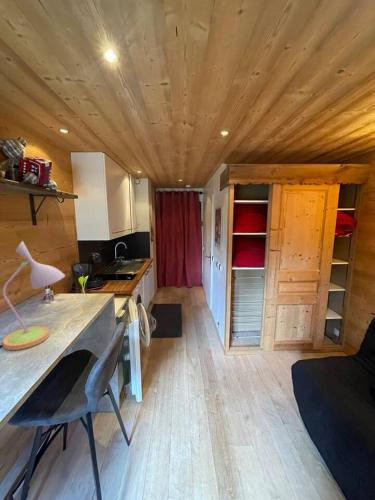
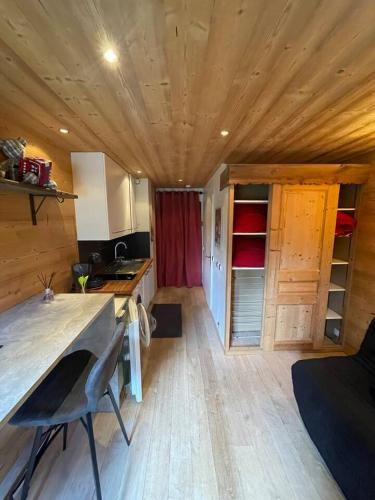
- desk lamp (33, 288)
